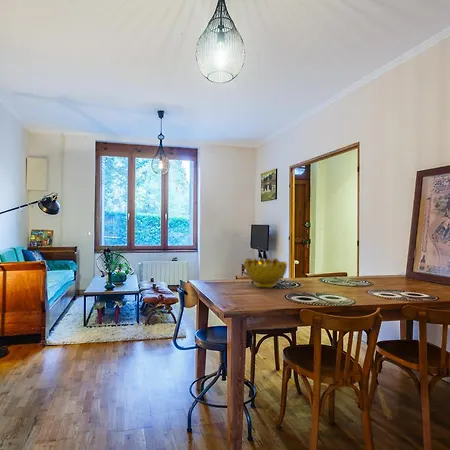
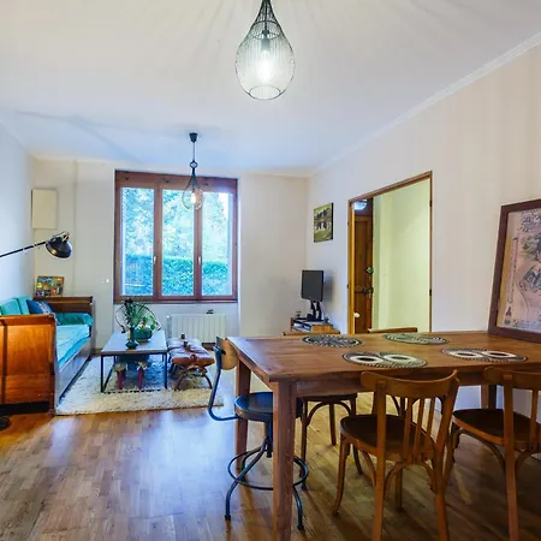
- decorative bowl (265, 272)
